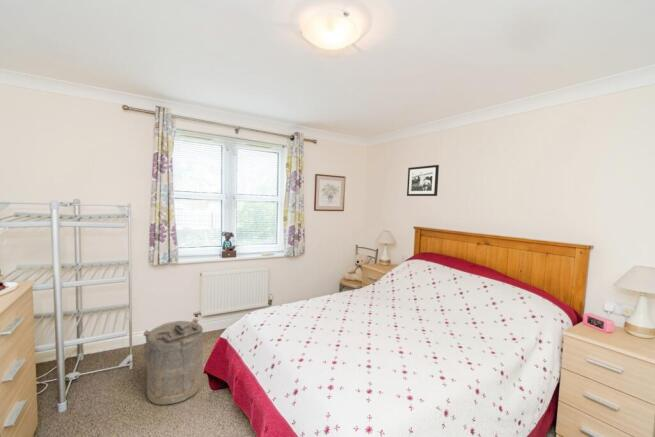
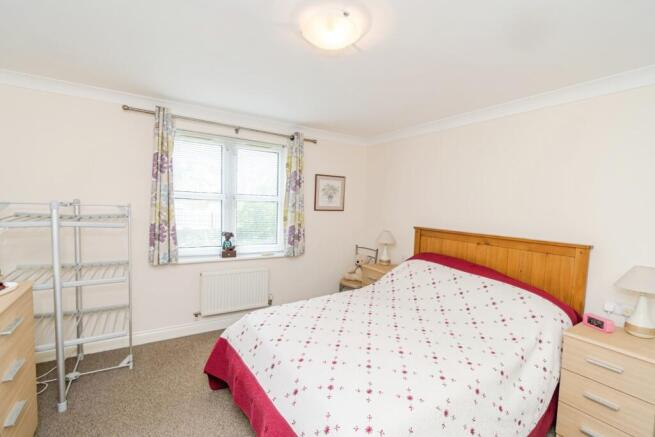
- laundry hamper (173, 356)
- picture frame (422, 181)
